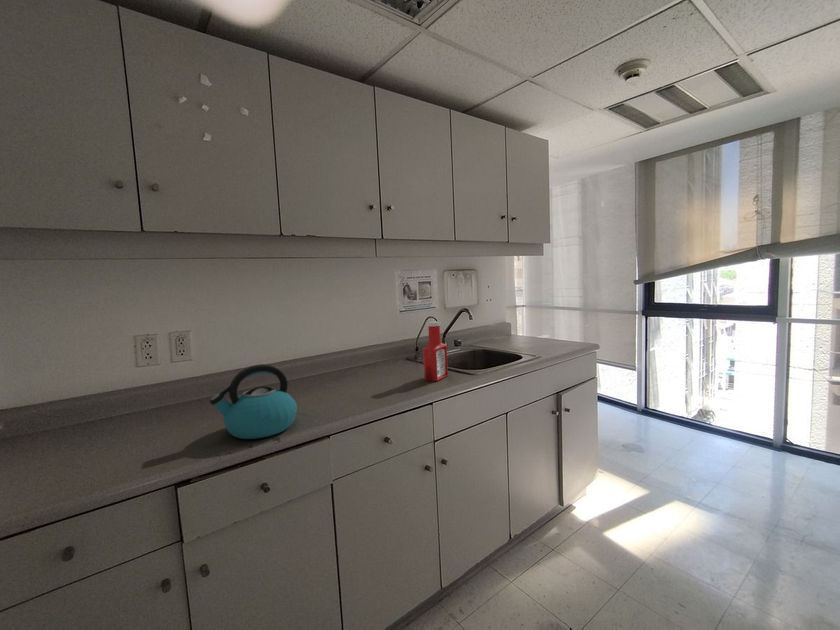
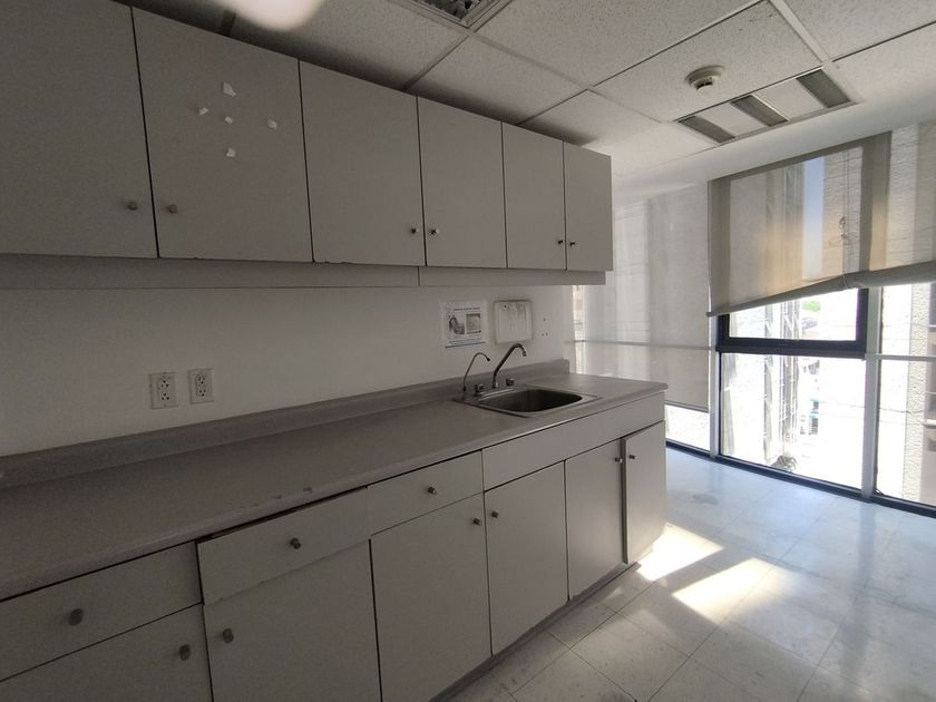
- kettle (254, 398)
- soap bottle (435, 349)
